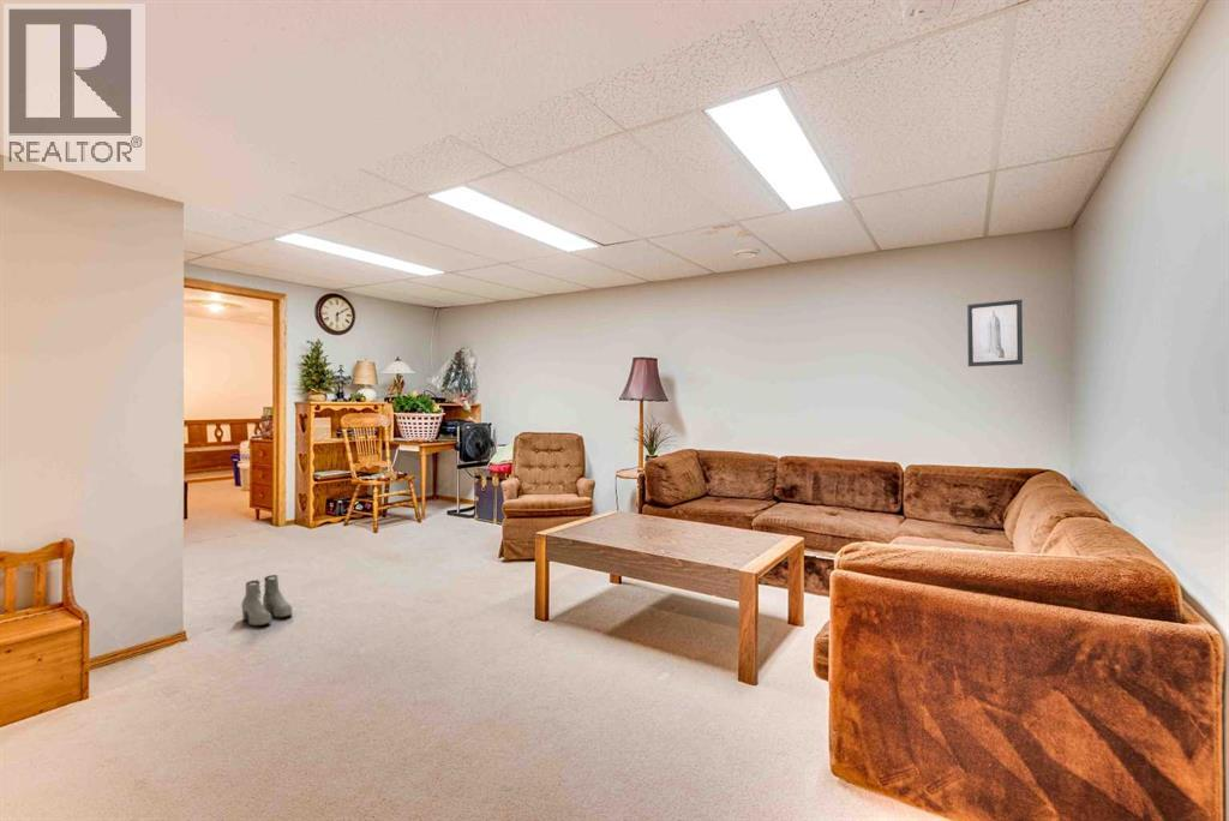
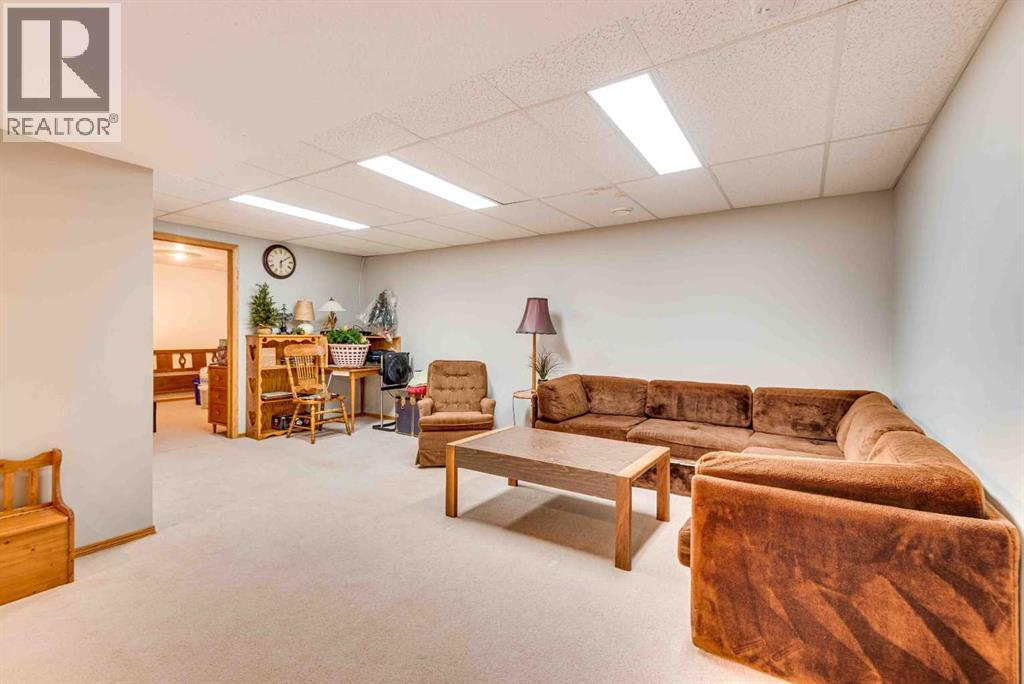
- wall art (994, 334)
- boots (266, 598)
